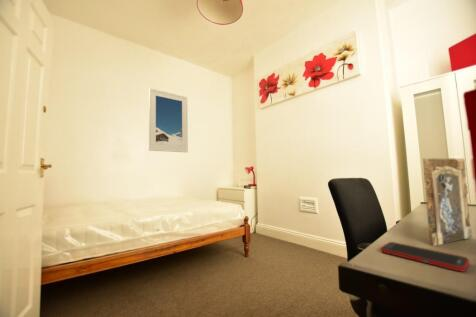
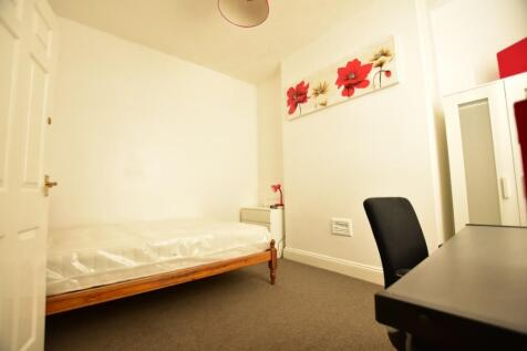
- cell phone (421, 254)
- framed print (448, 199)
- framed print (169, 121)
